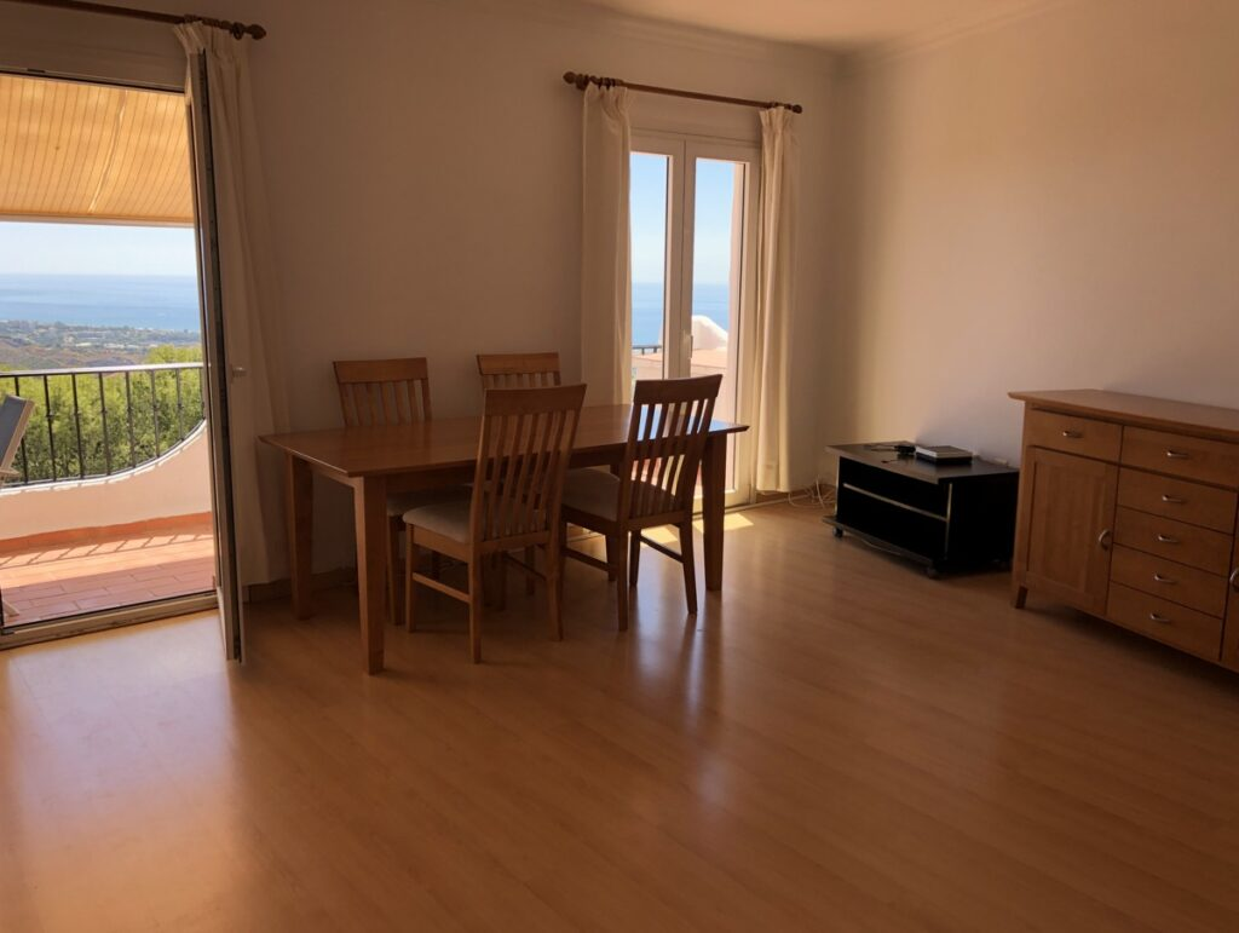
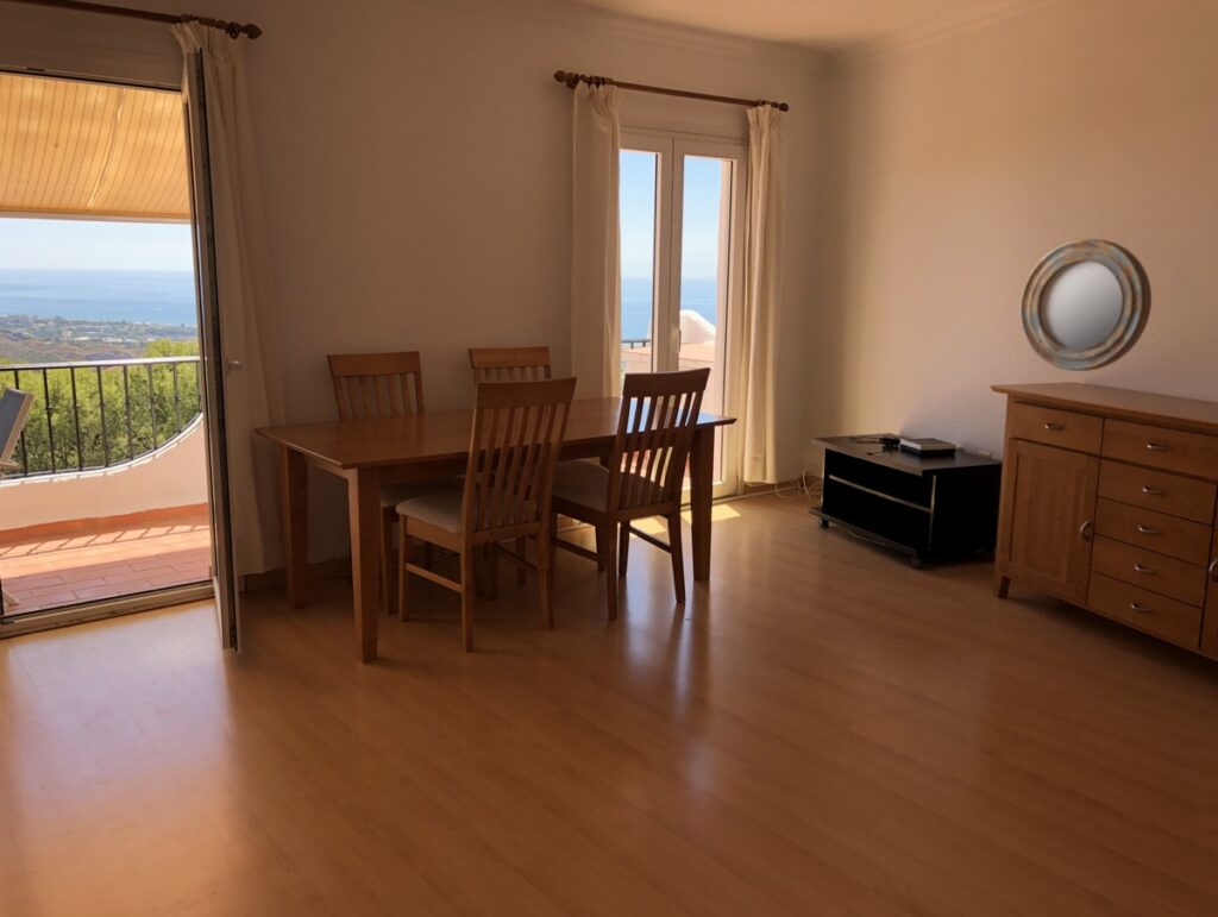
+ home mirror (1081, 304)
